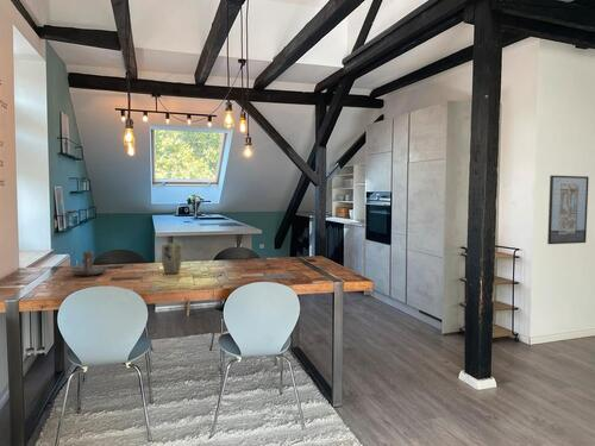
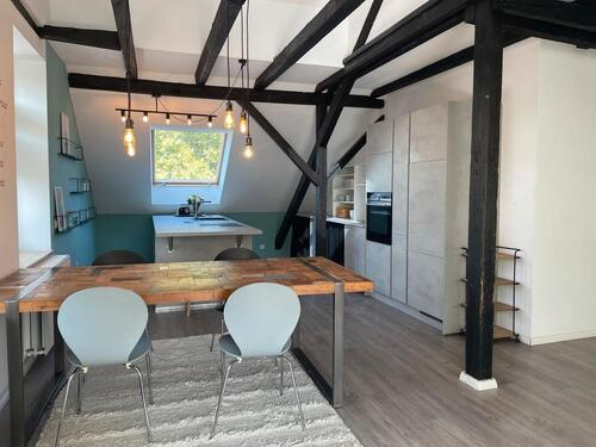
- plant pot (171, 258)
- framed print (568, 209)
- candle holder (88, 263)
